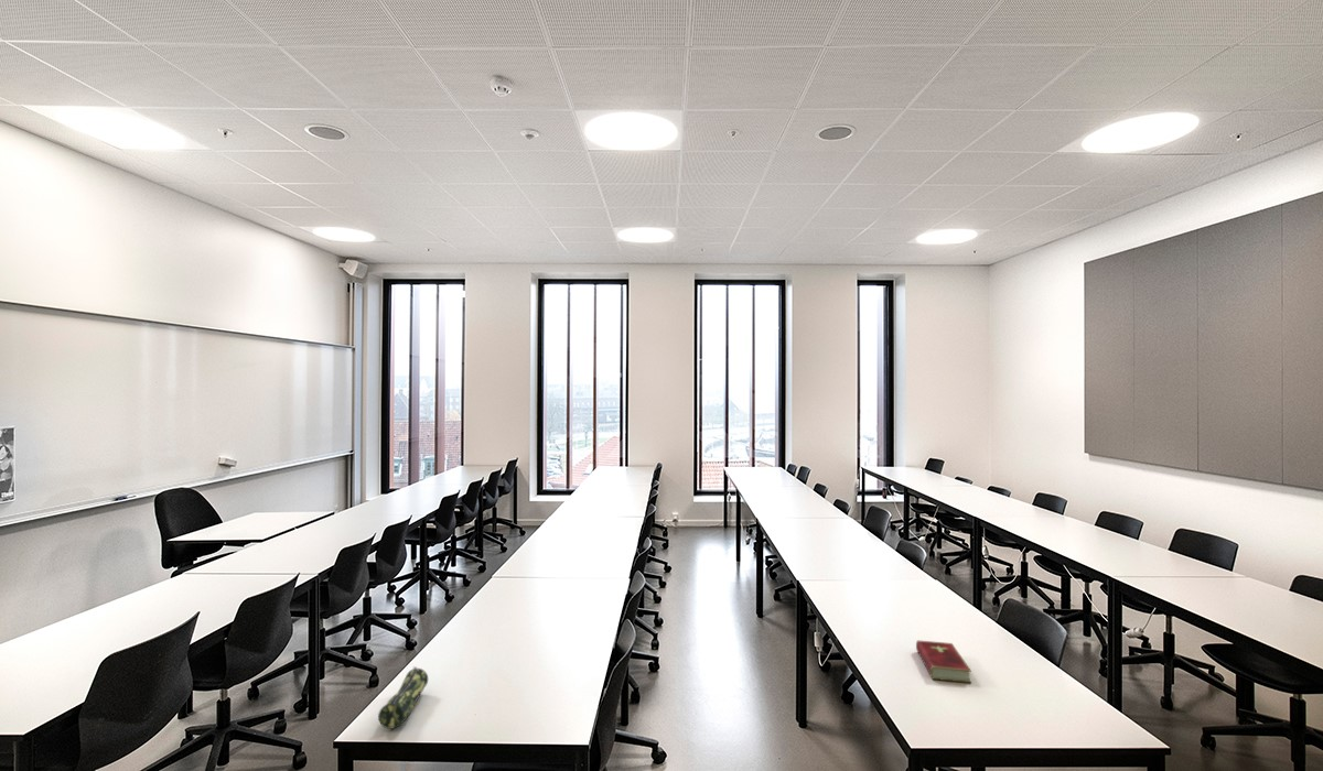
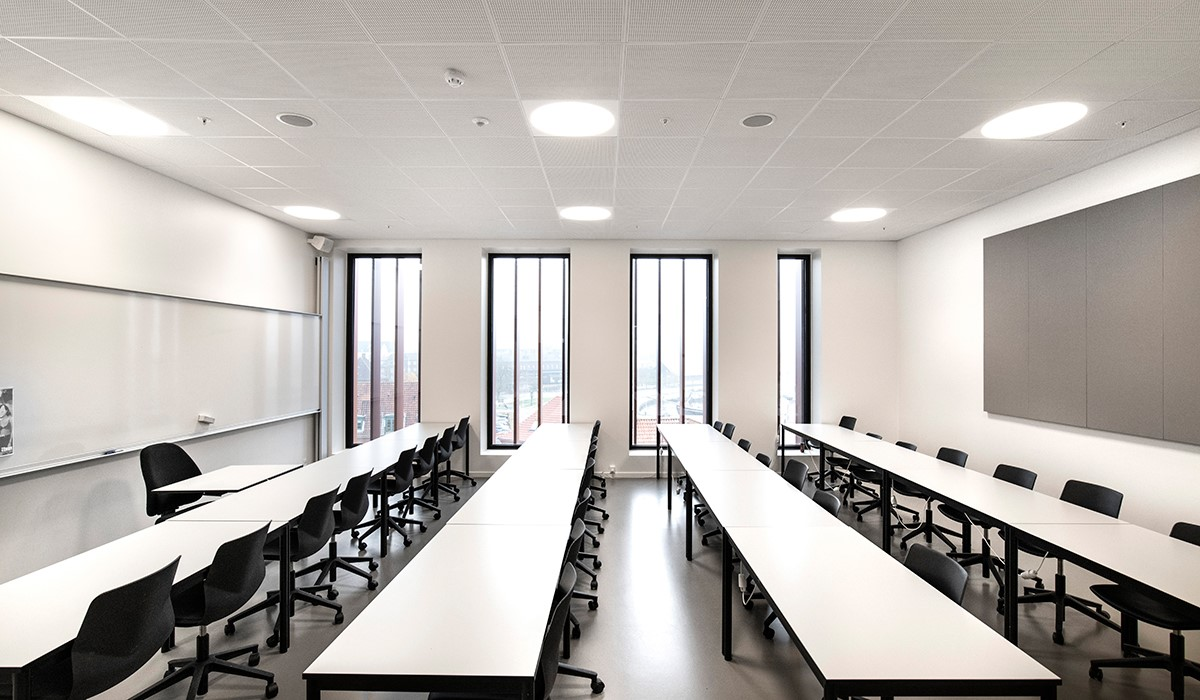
- pencil case (405, 696)
- hardcover book (942, 660)
